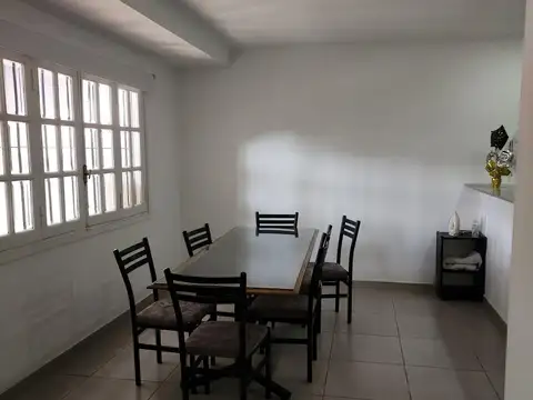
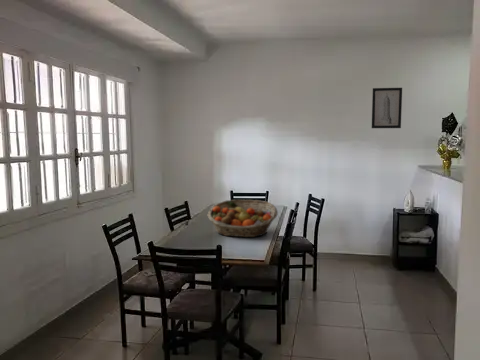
+ fruit basket (242, 217)
+ wall art (386, 108)
